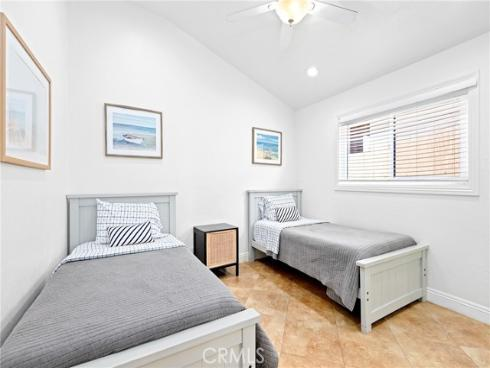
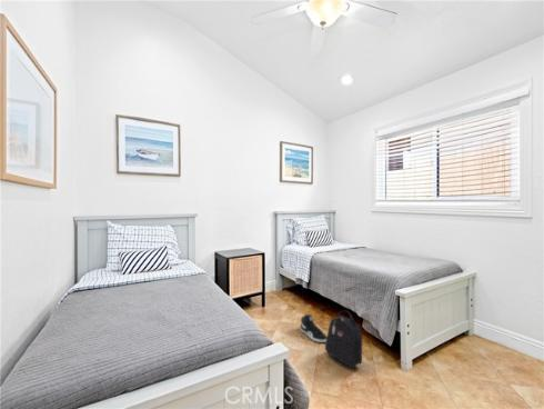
+ sneaker (312, 326)
+ backpack (343, 336)
